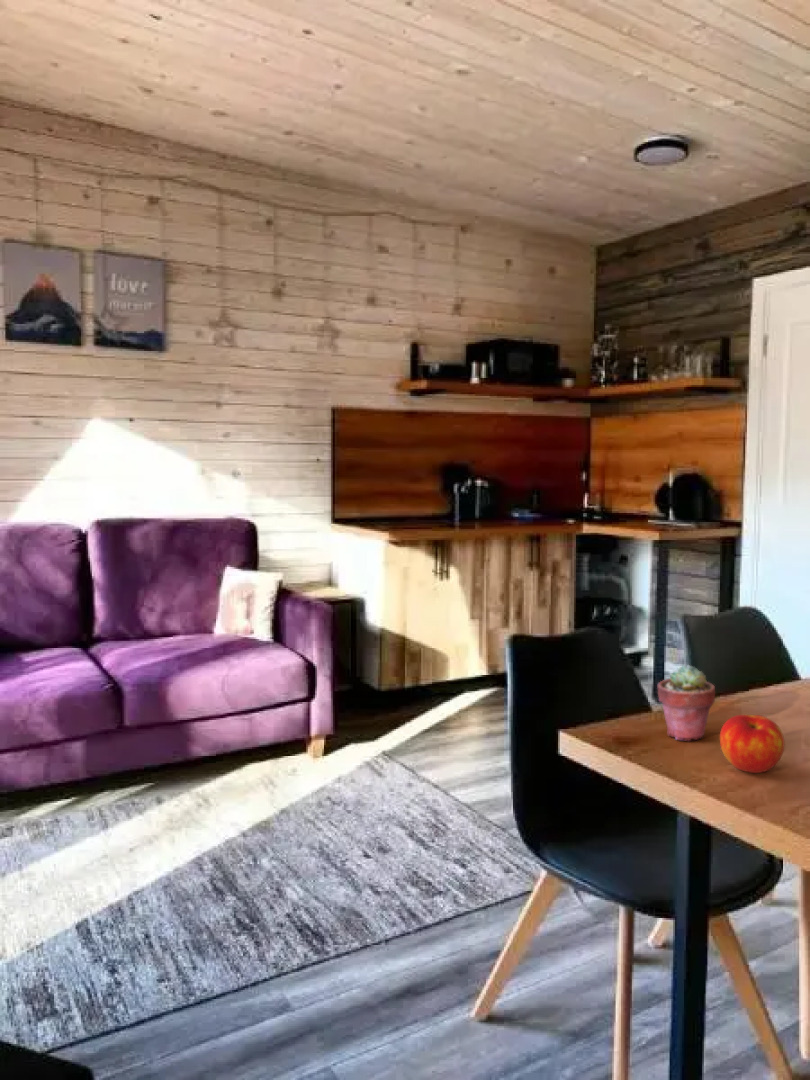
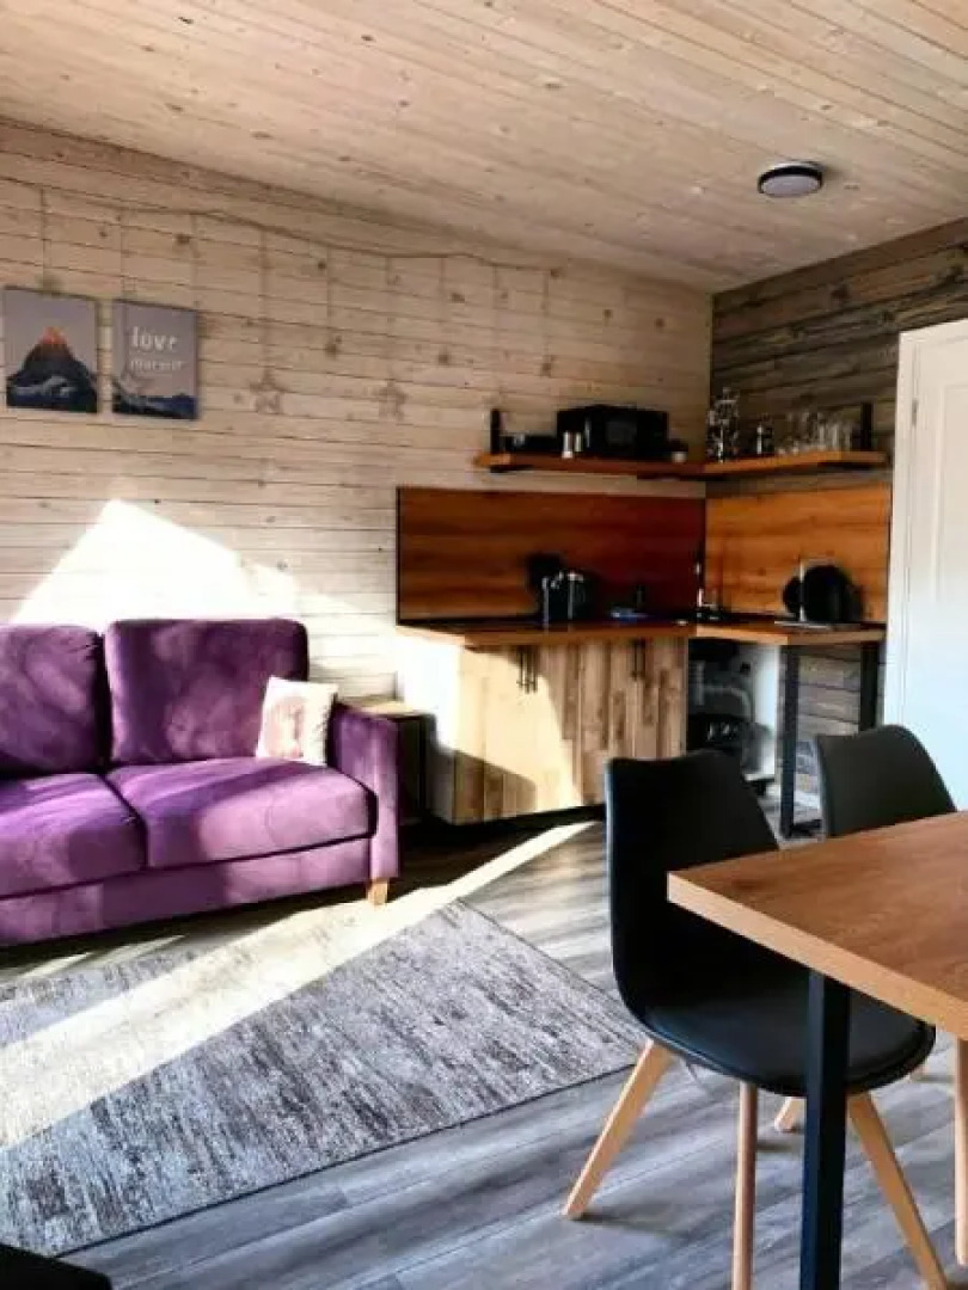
- potted succulent (686, 699)
- apple (751, 744)
